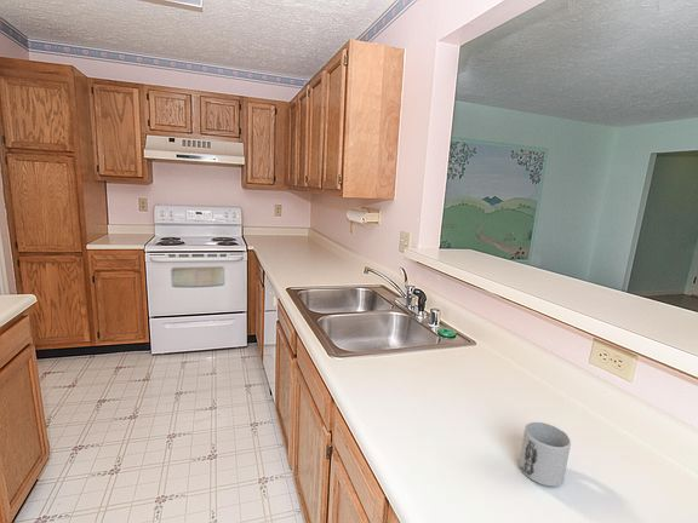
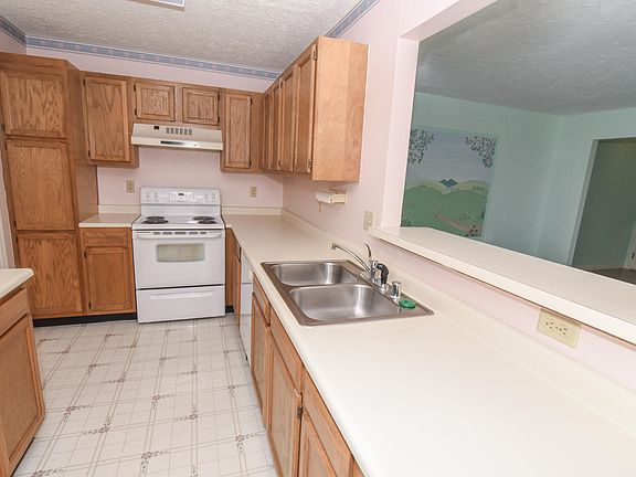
- mug (548, 450)
